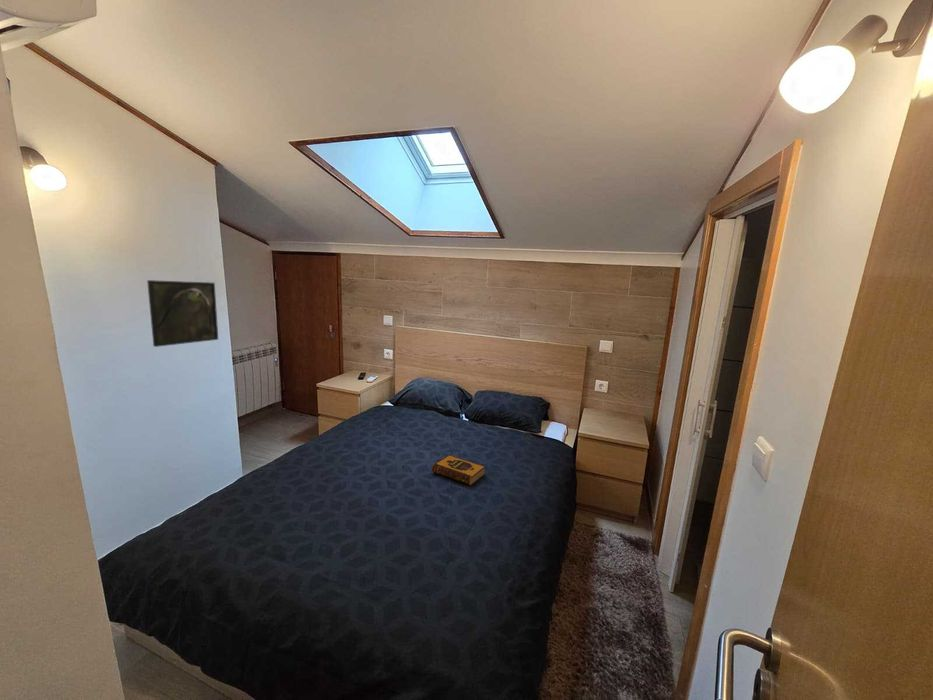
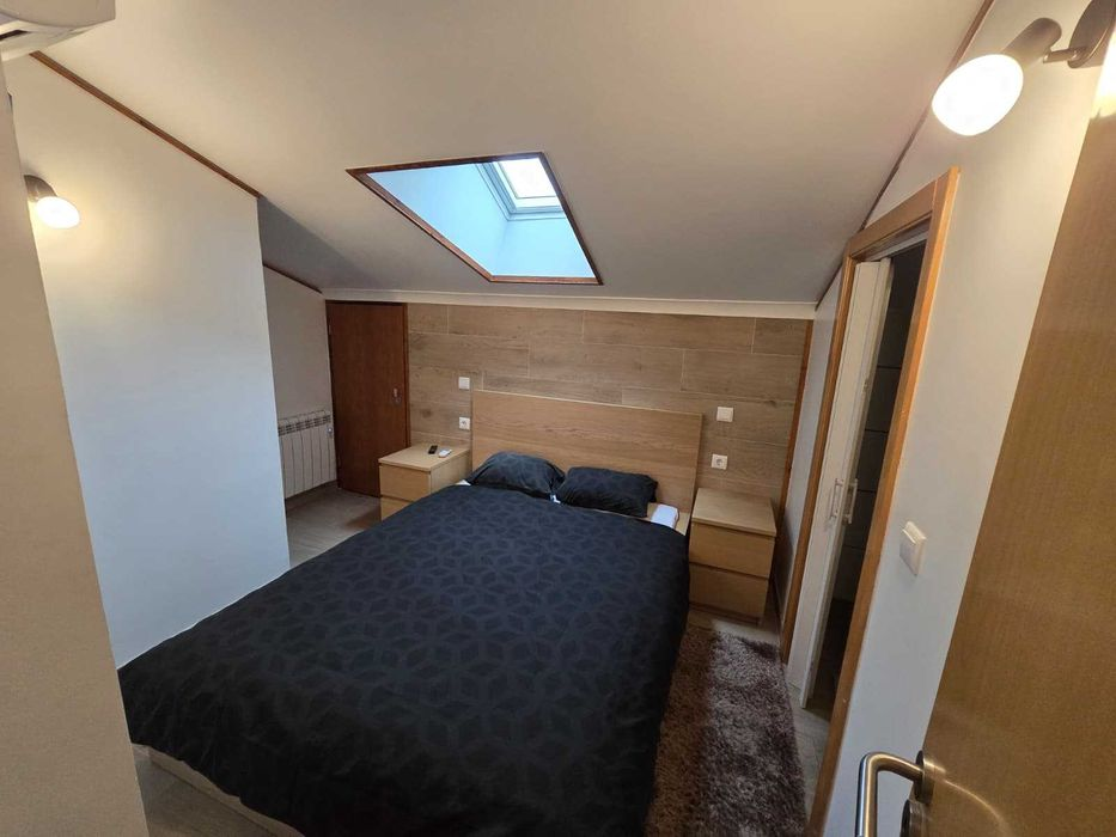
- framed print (185, 312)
- hardback book (458, 469)
